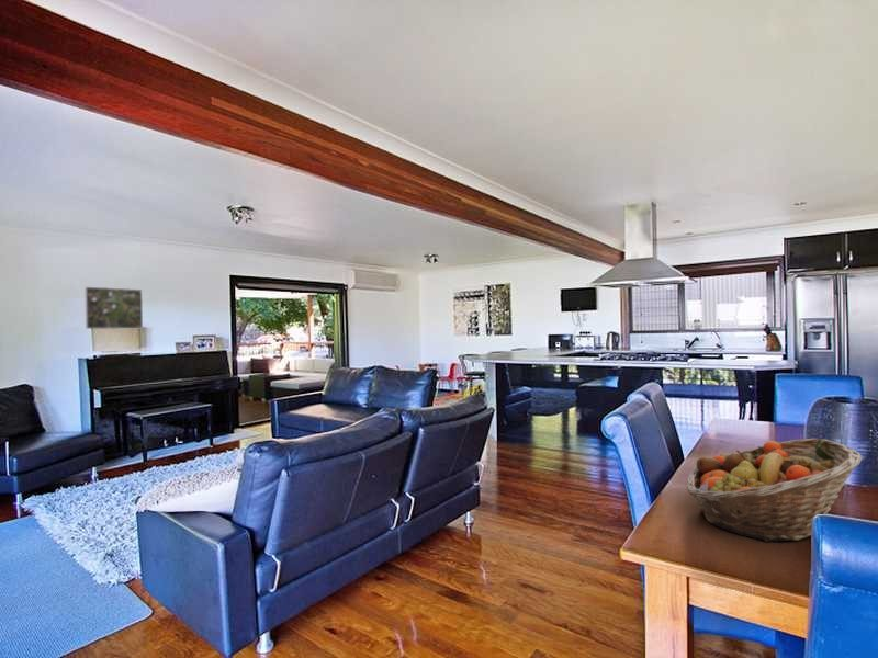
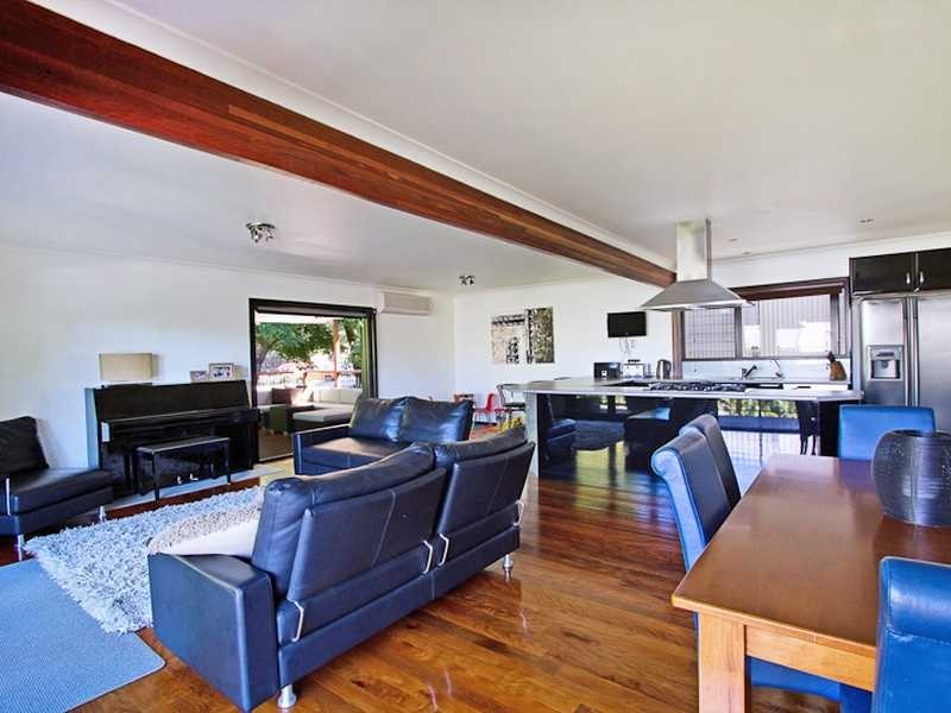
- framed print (114, 308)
- fruit basket (766, 480)
